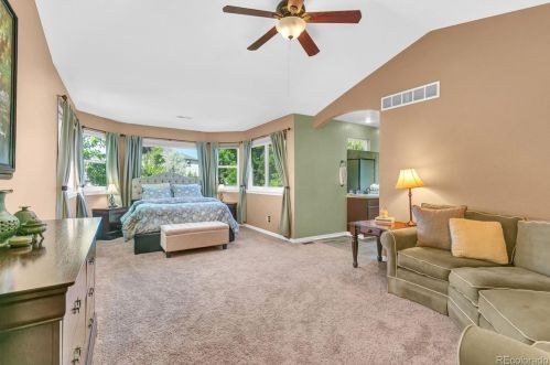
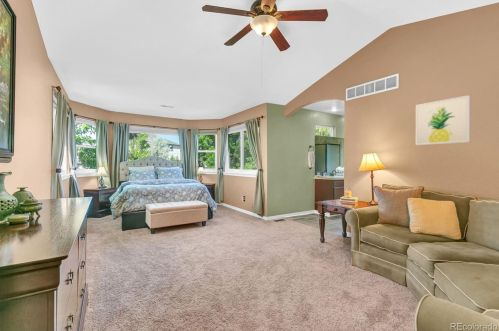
+ wall art (441, 122)
